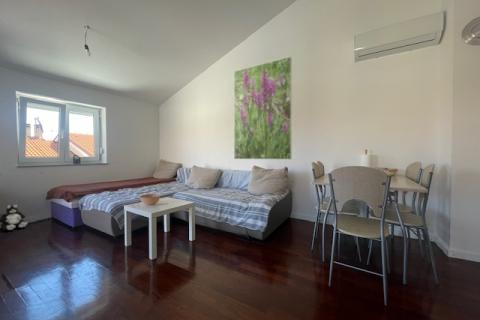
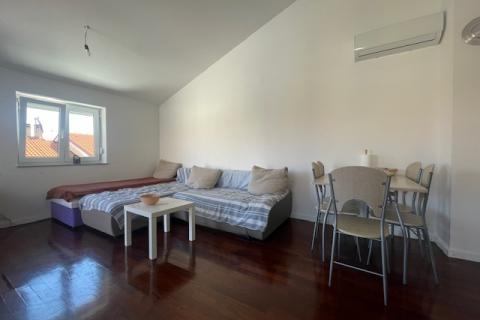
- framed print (260, 112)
- plush toy (13, 216)
